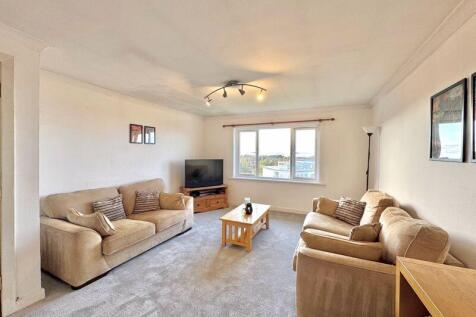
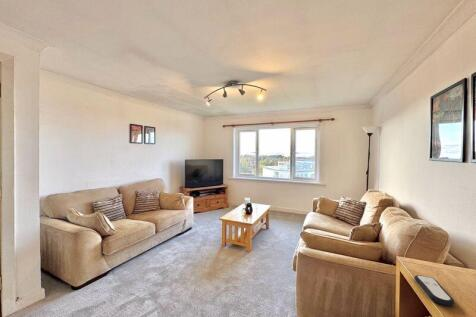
+ remote control (433, 289)
